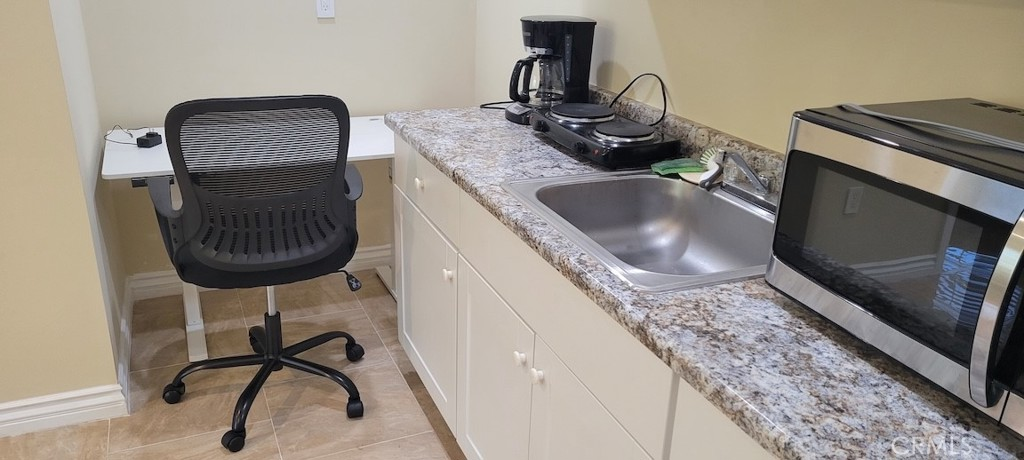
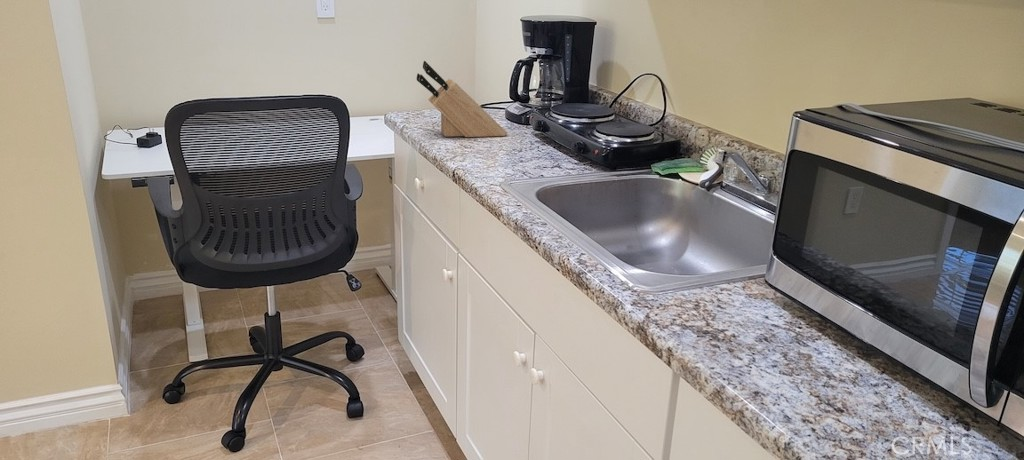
+ knife block (461, 98)
